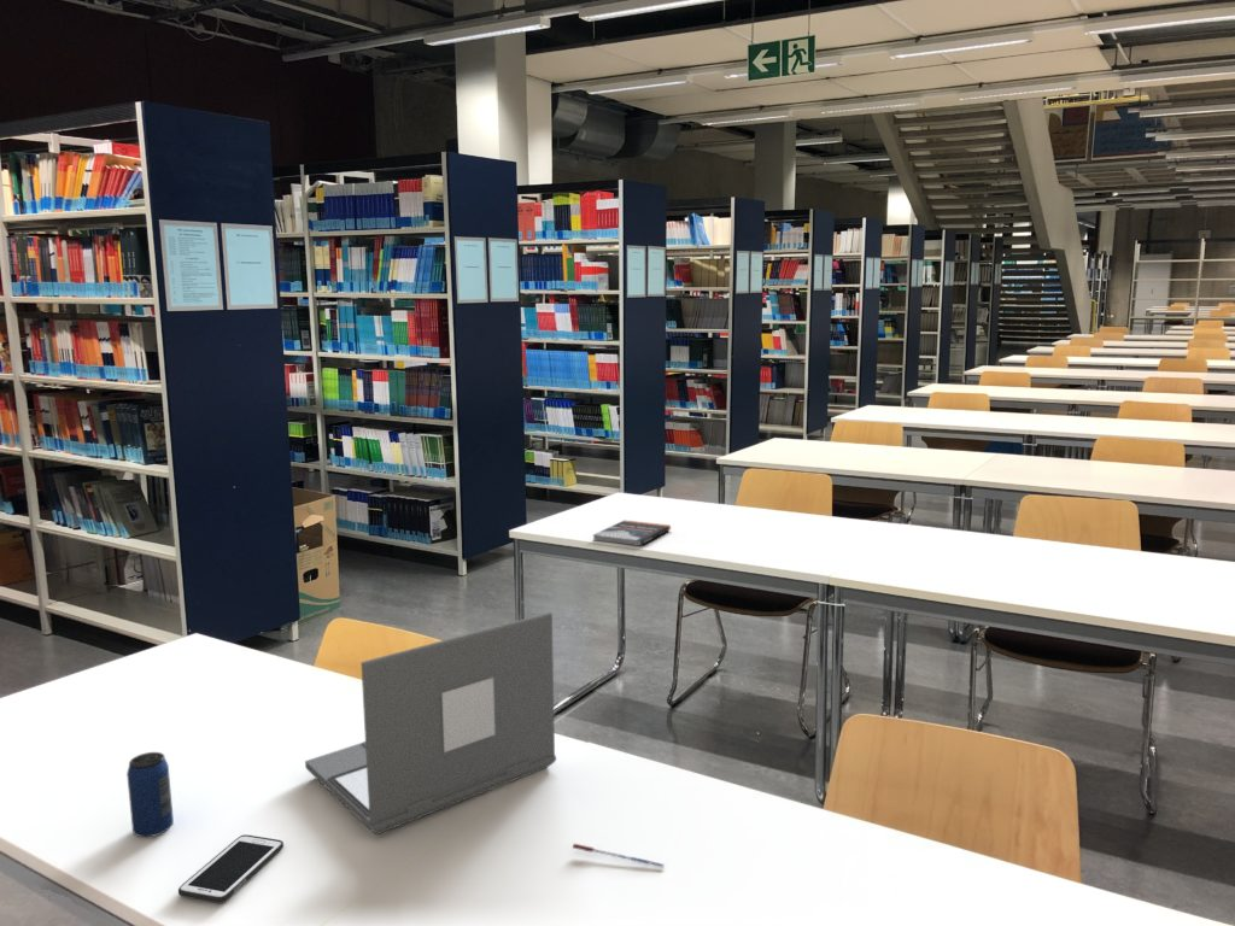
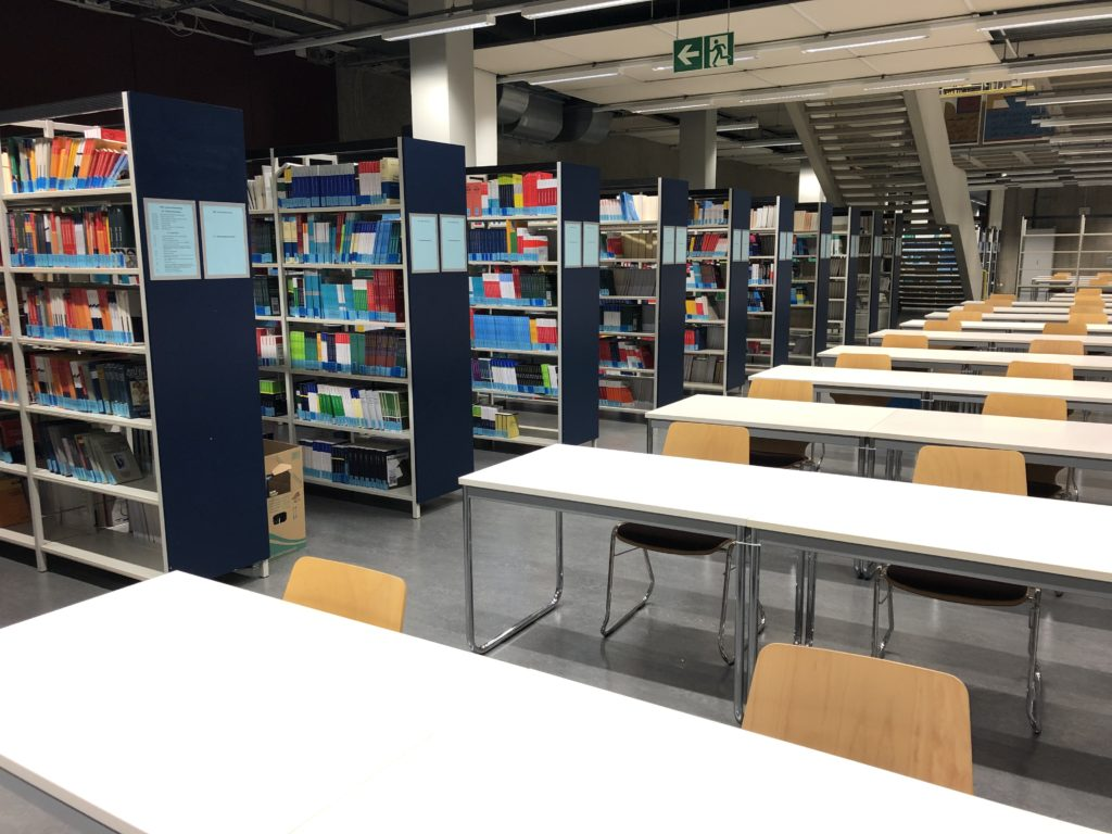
- cell phone (233, 867)
- beverage can (150, 793)
- pen (618, 855)
- book (632, 532)
- laptop (428, 694)
